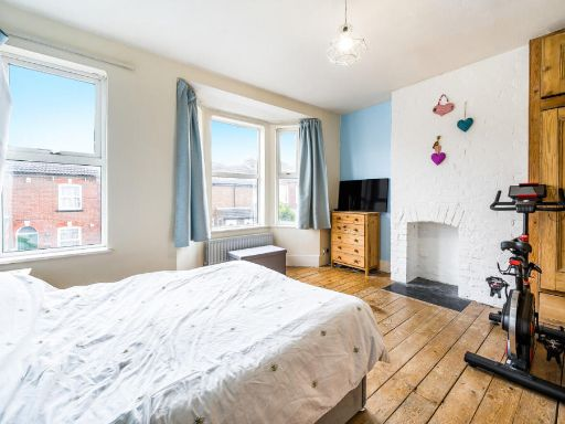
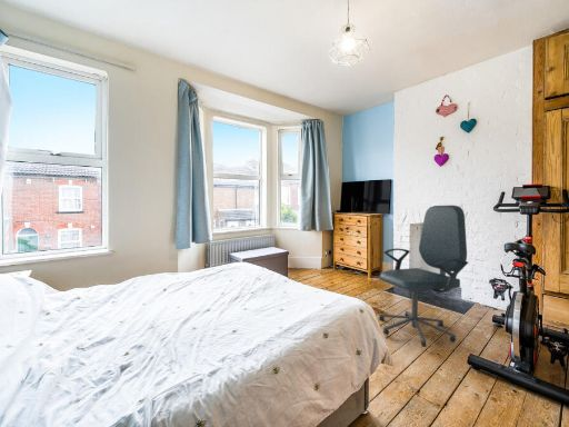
+ office chair (418, 268)
